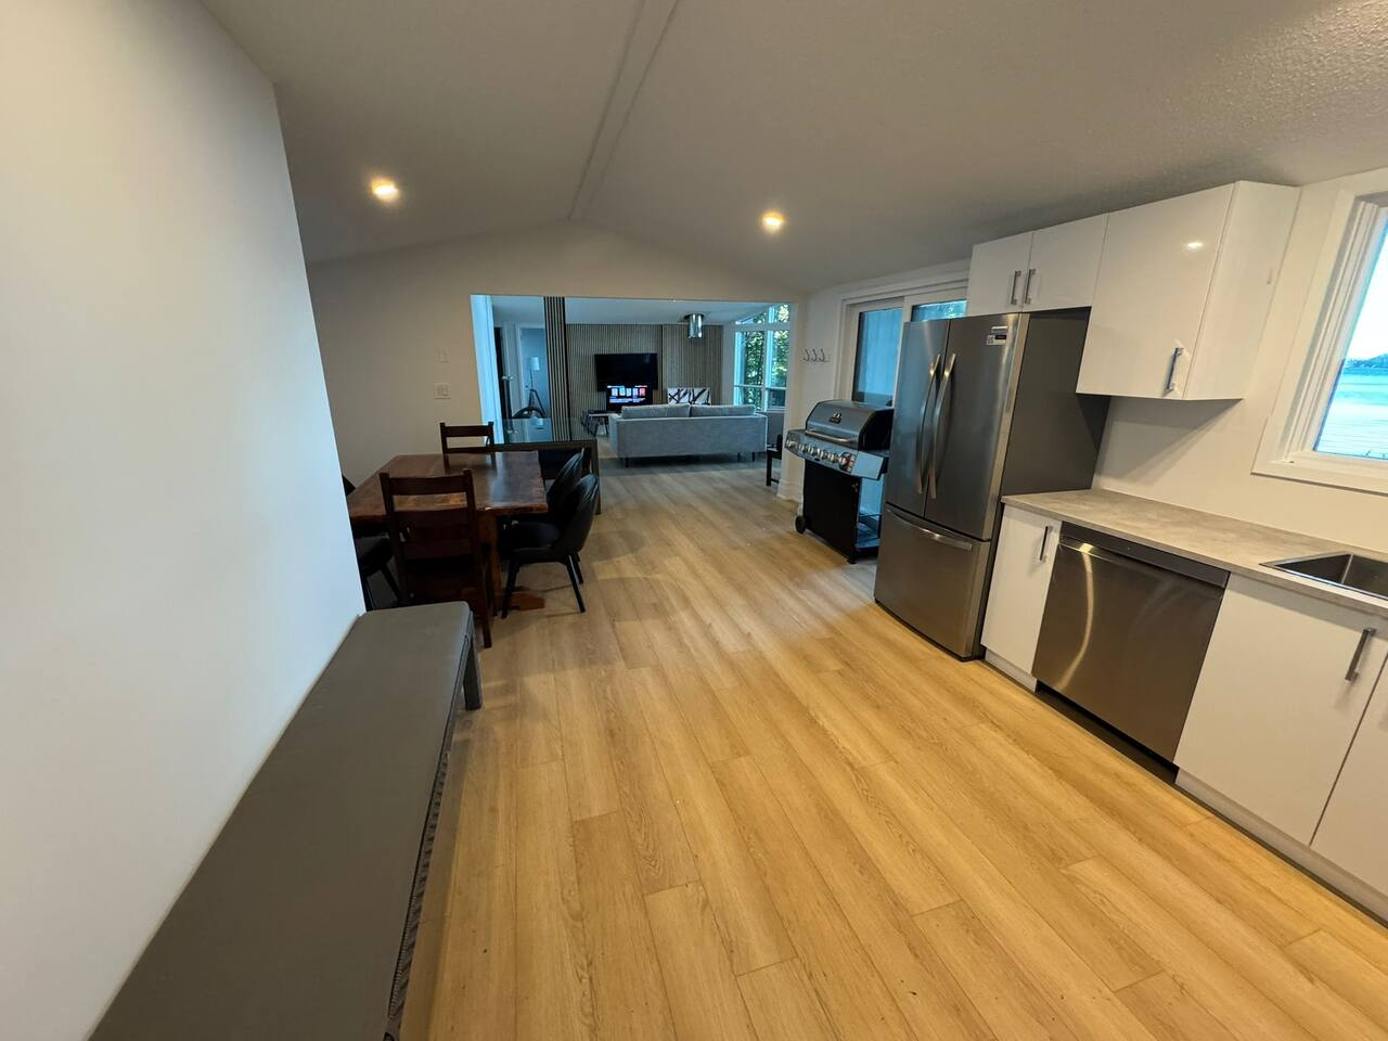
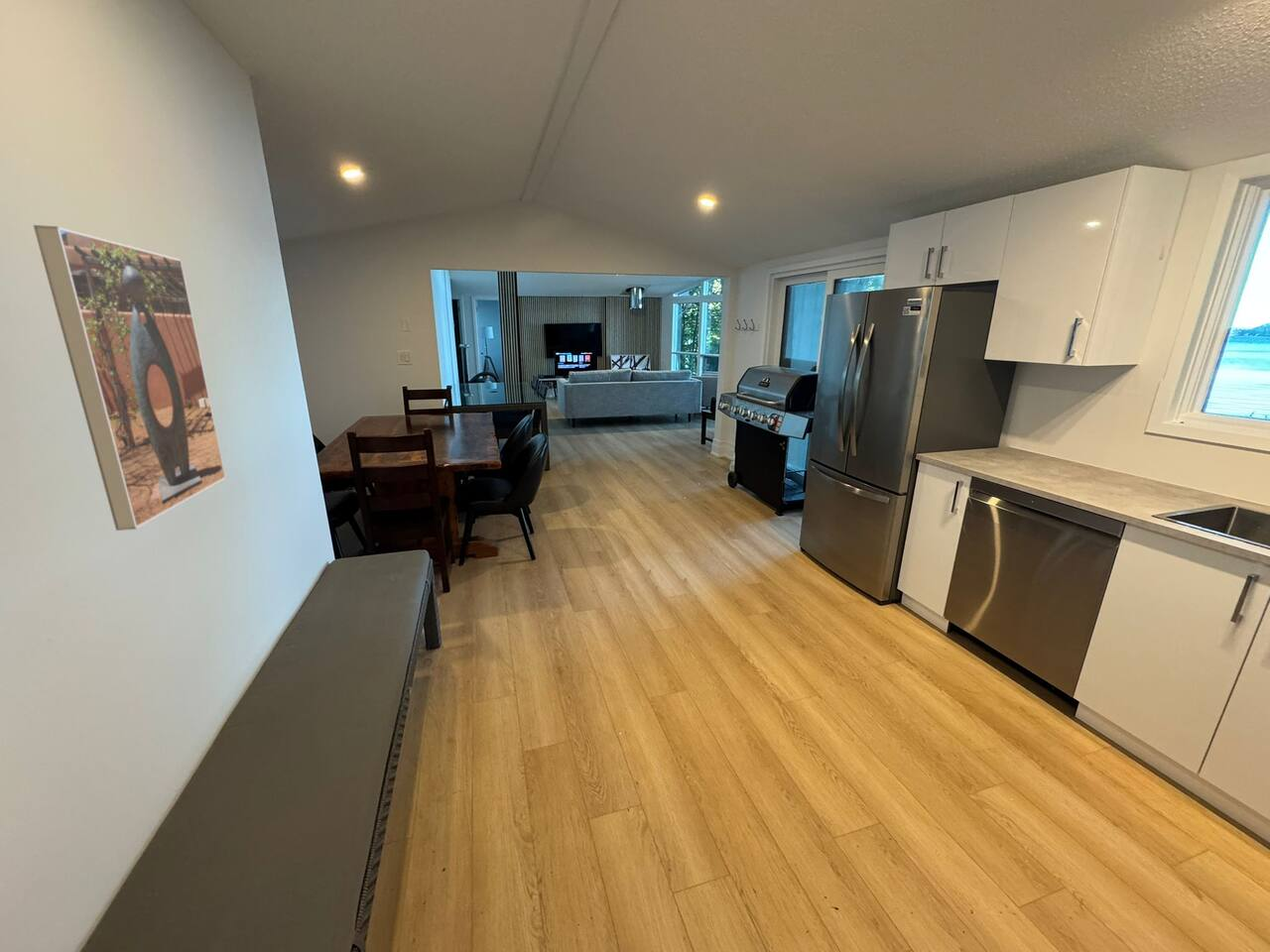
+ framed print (152, 381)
